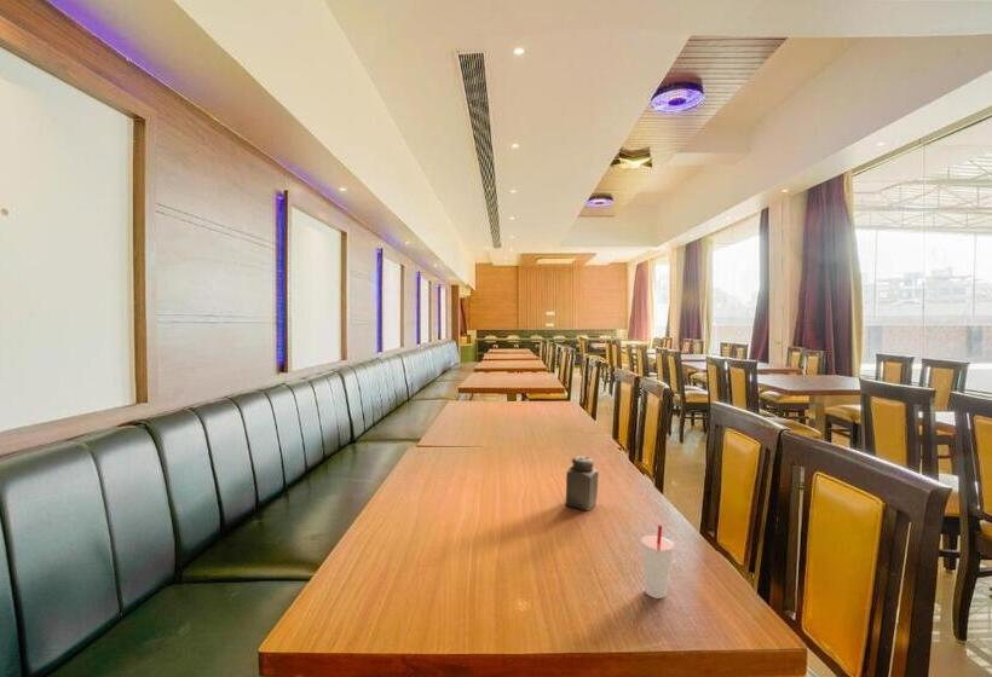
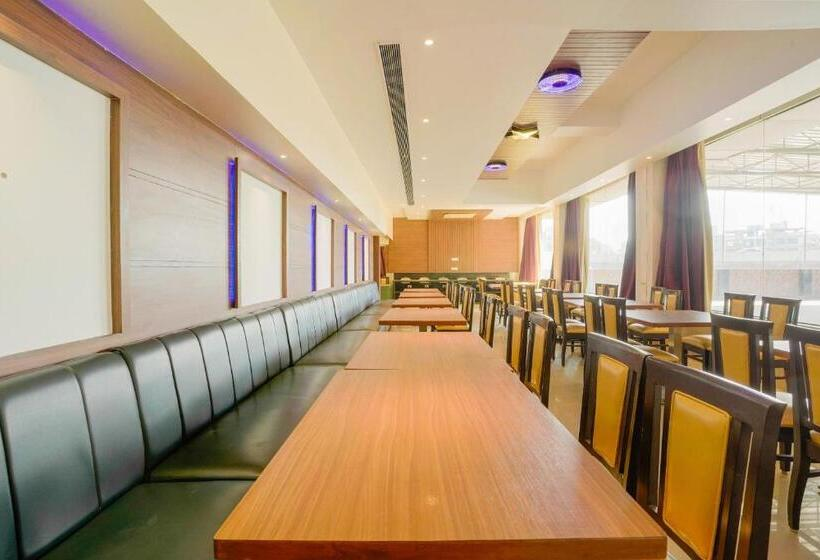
- salt shaker (582, 481)
- cup (657, 559)
